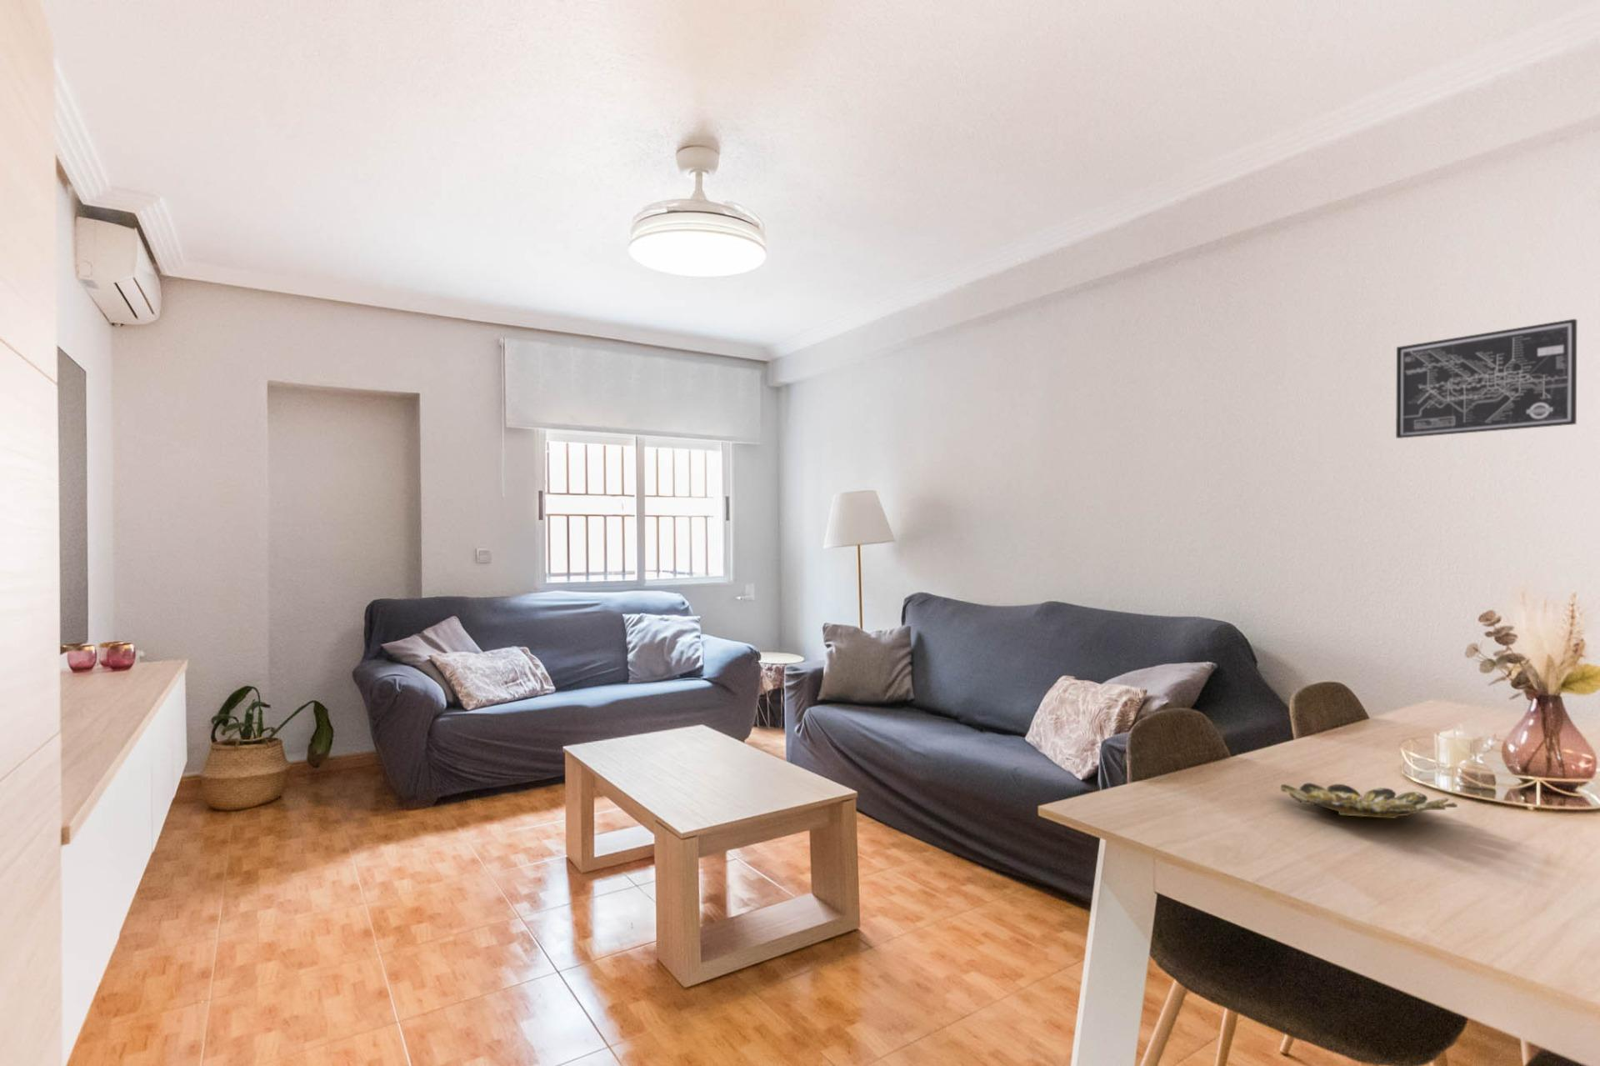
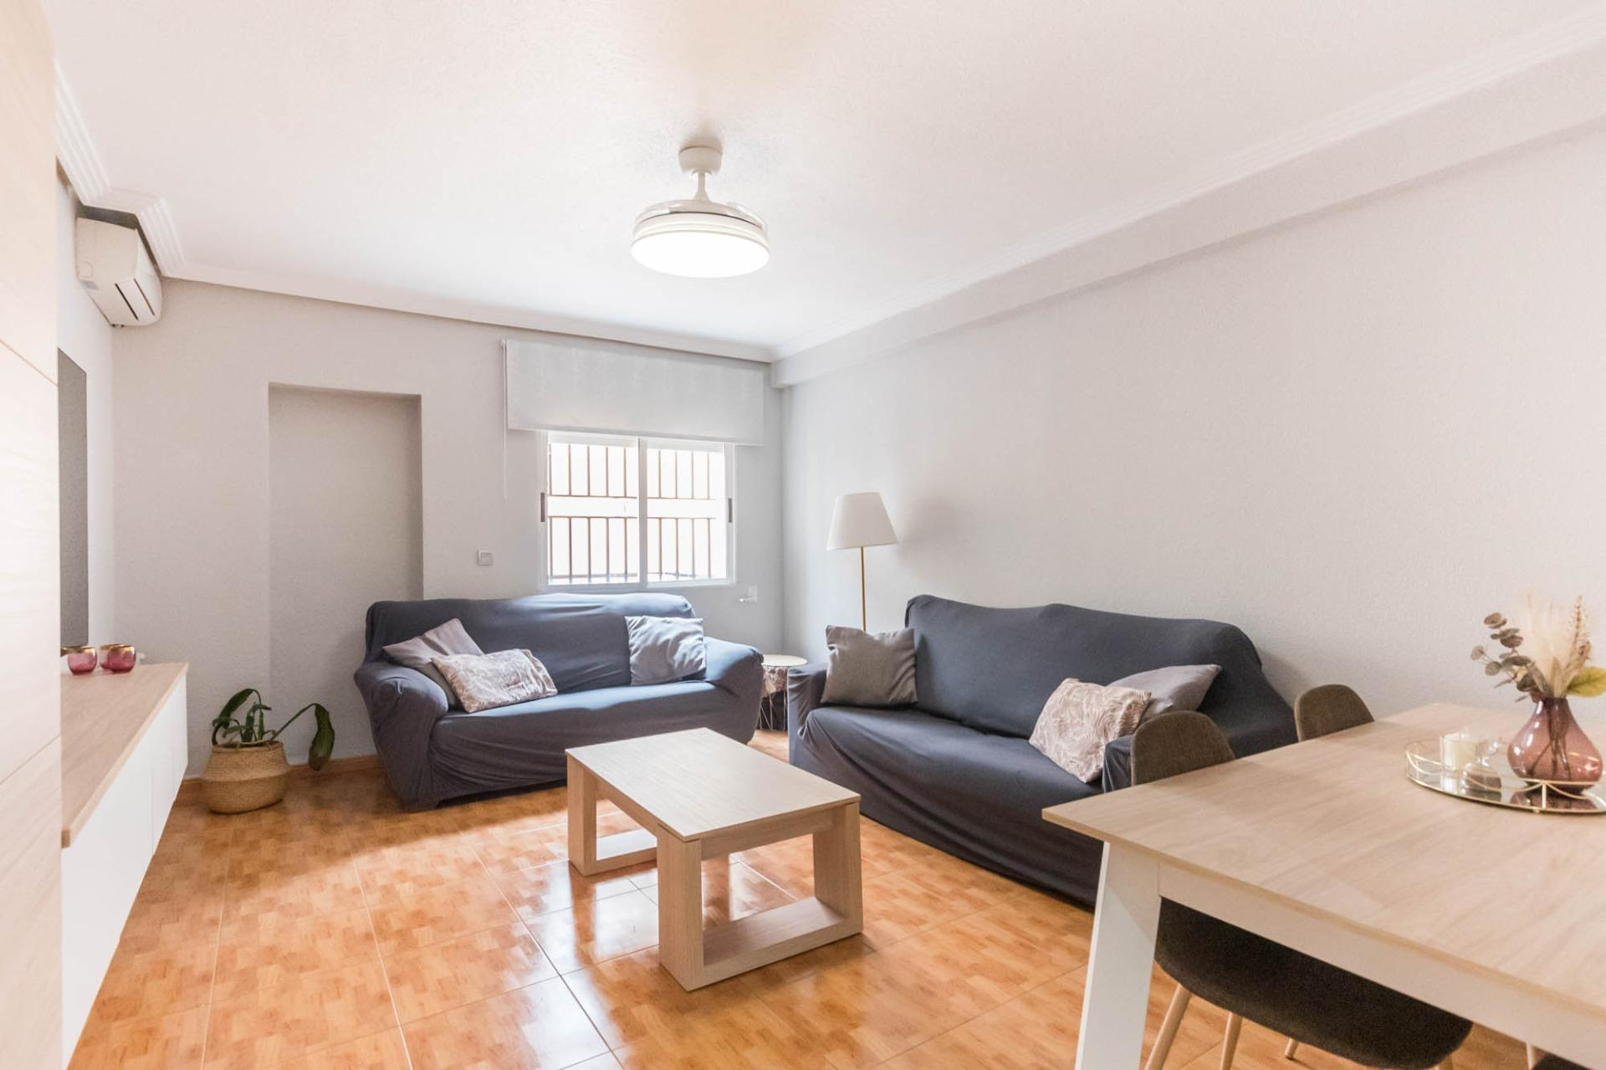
- wall art (1480, 383)
- bowl (1362, 798)
